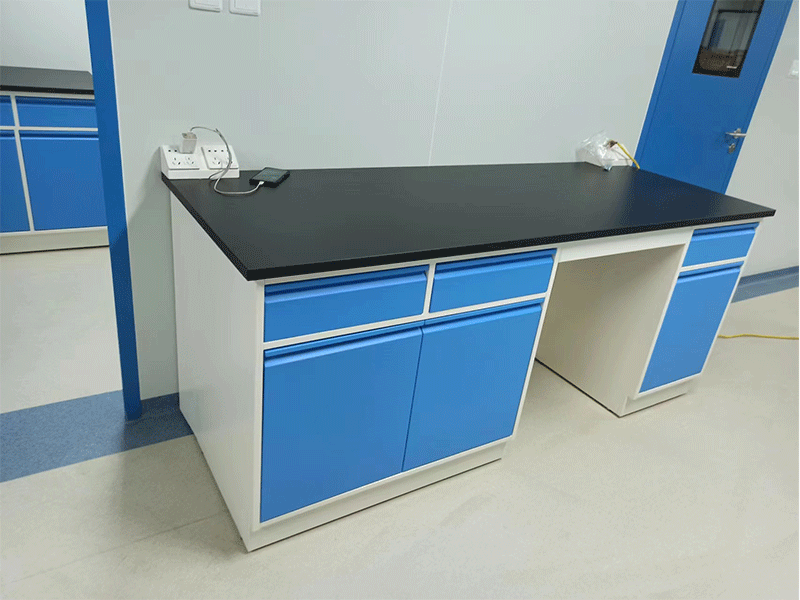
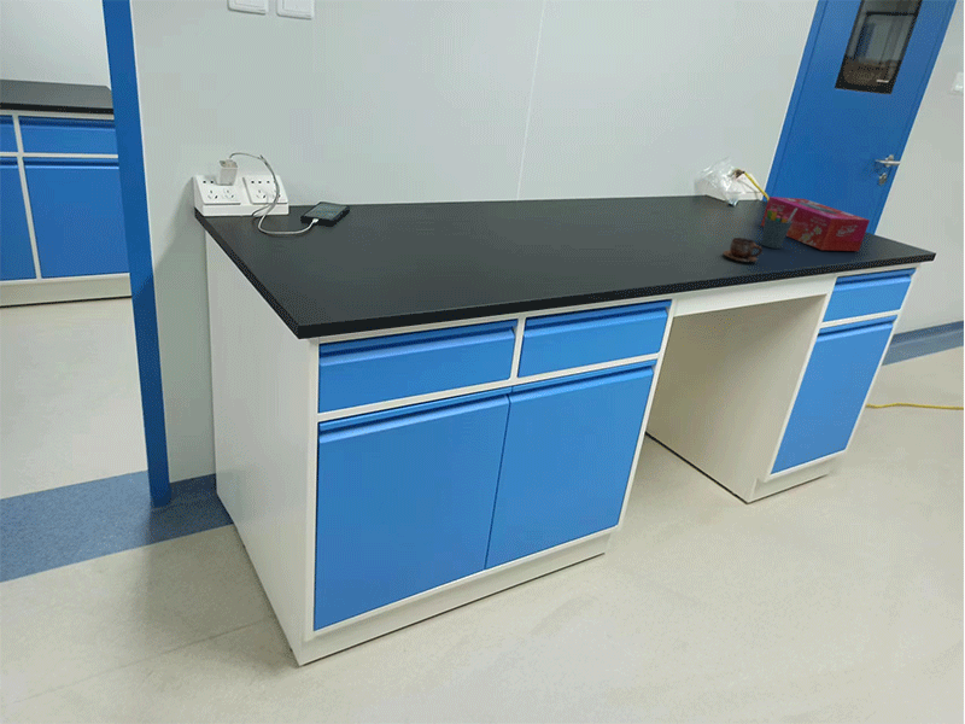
+ pen holder (776, 226)
+ tissue box (812, 222)
+ cup (742, 250)
